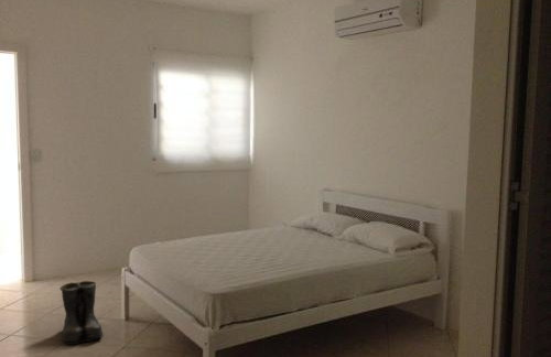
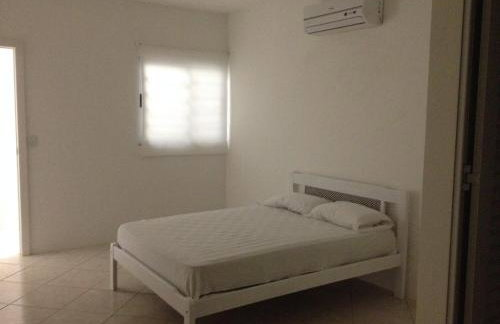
- boots (80, 310)
